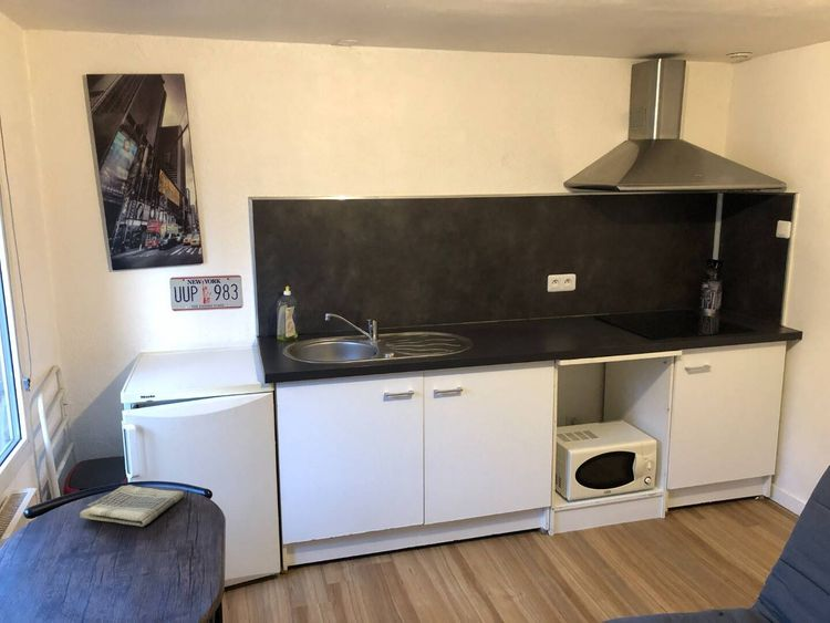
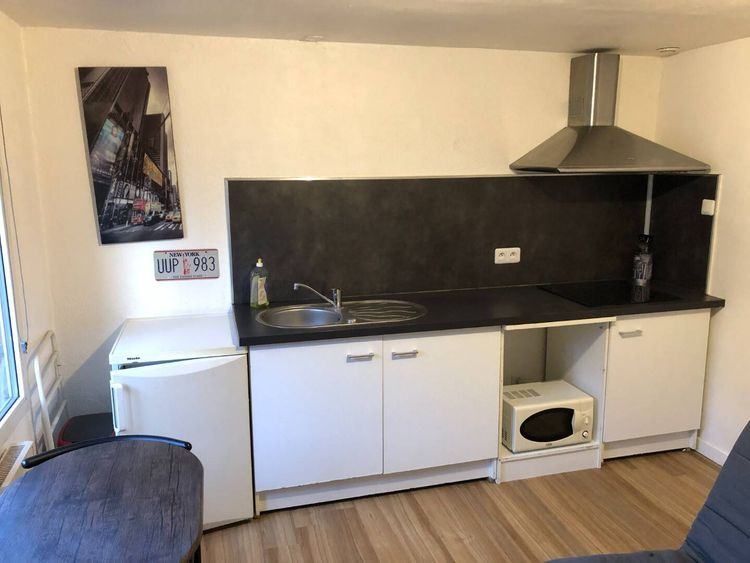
- dish towel (133, 502)
